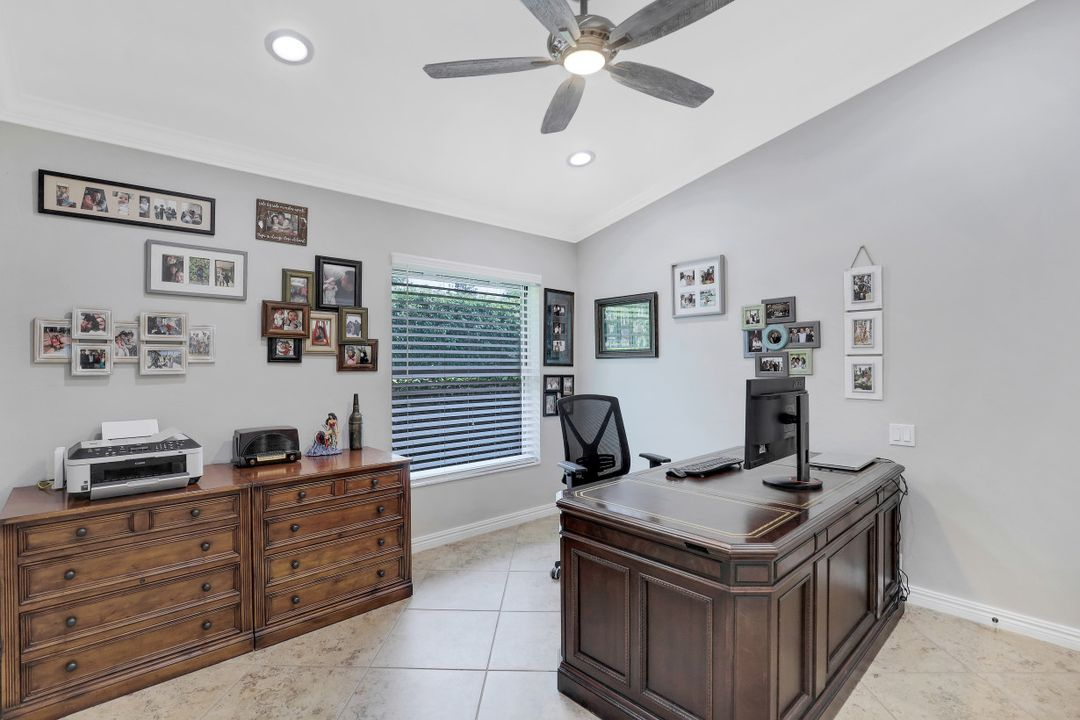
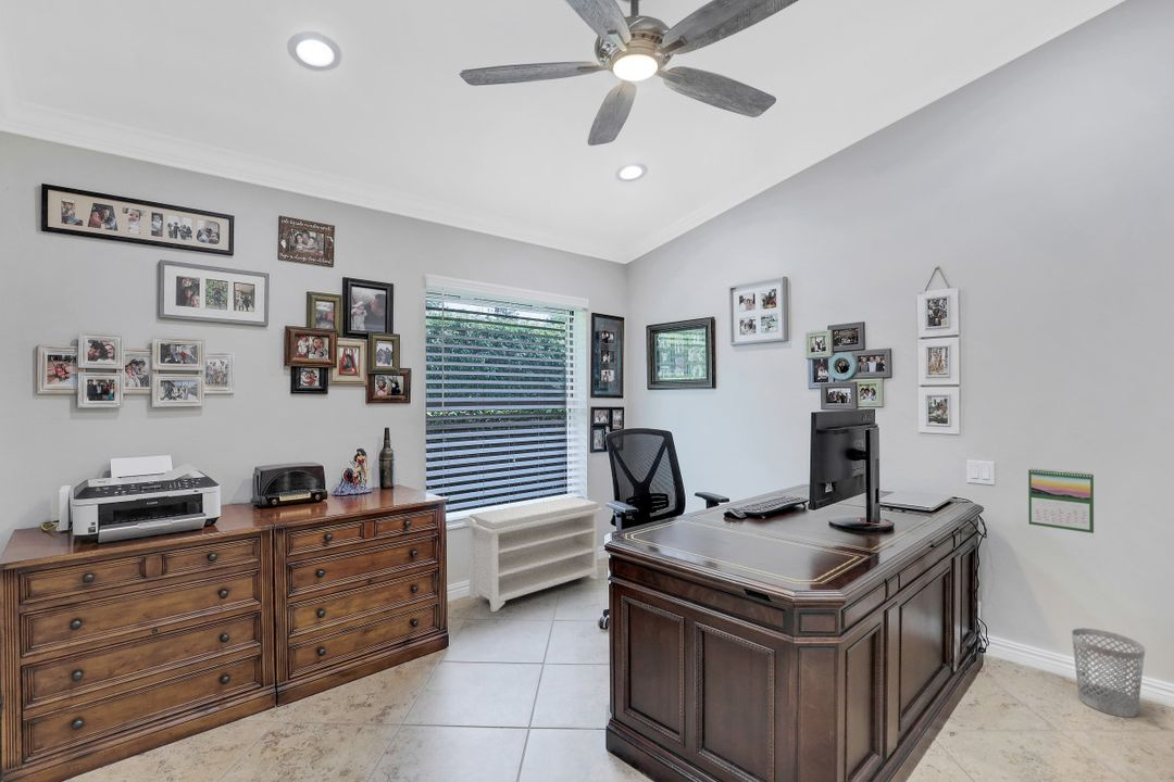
+ wastebasket (1107, 672)
+ calendar (1060, 499)
+ bench (537, 547)
